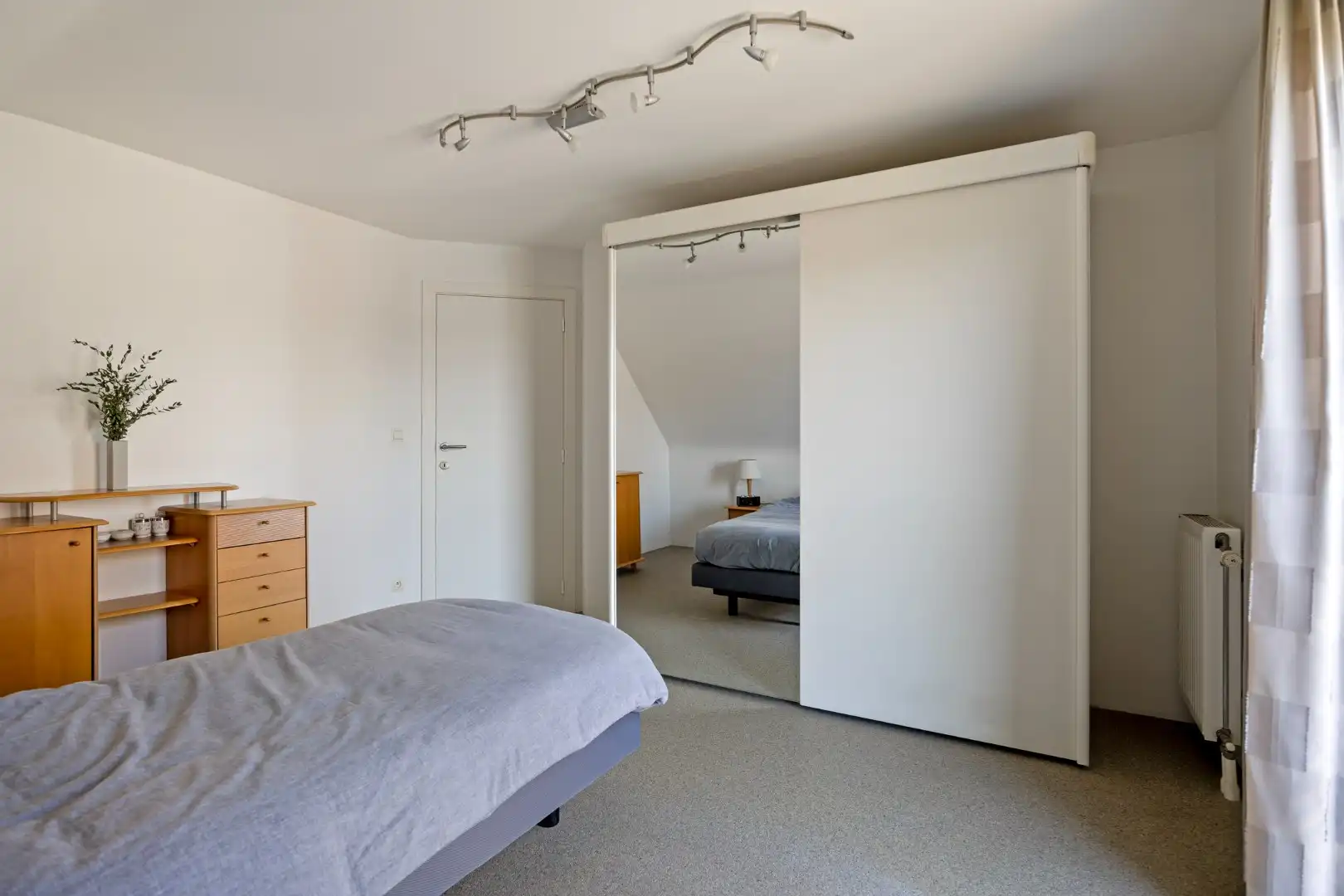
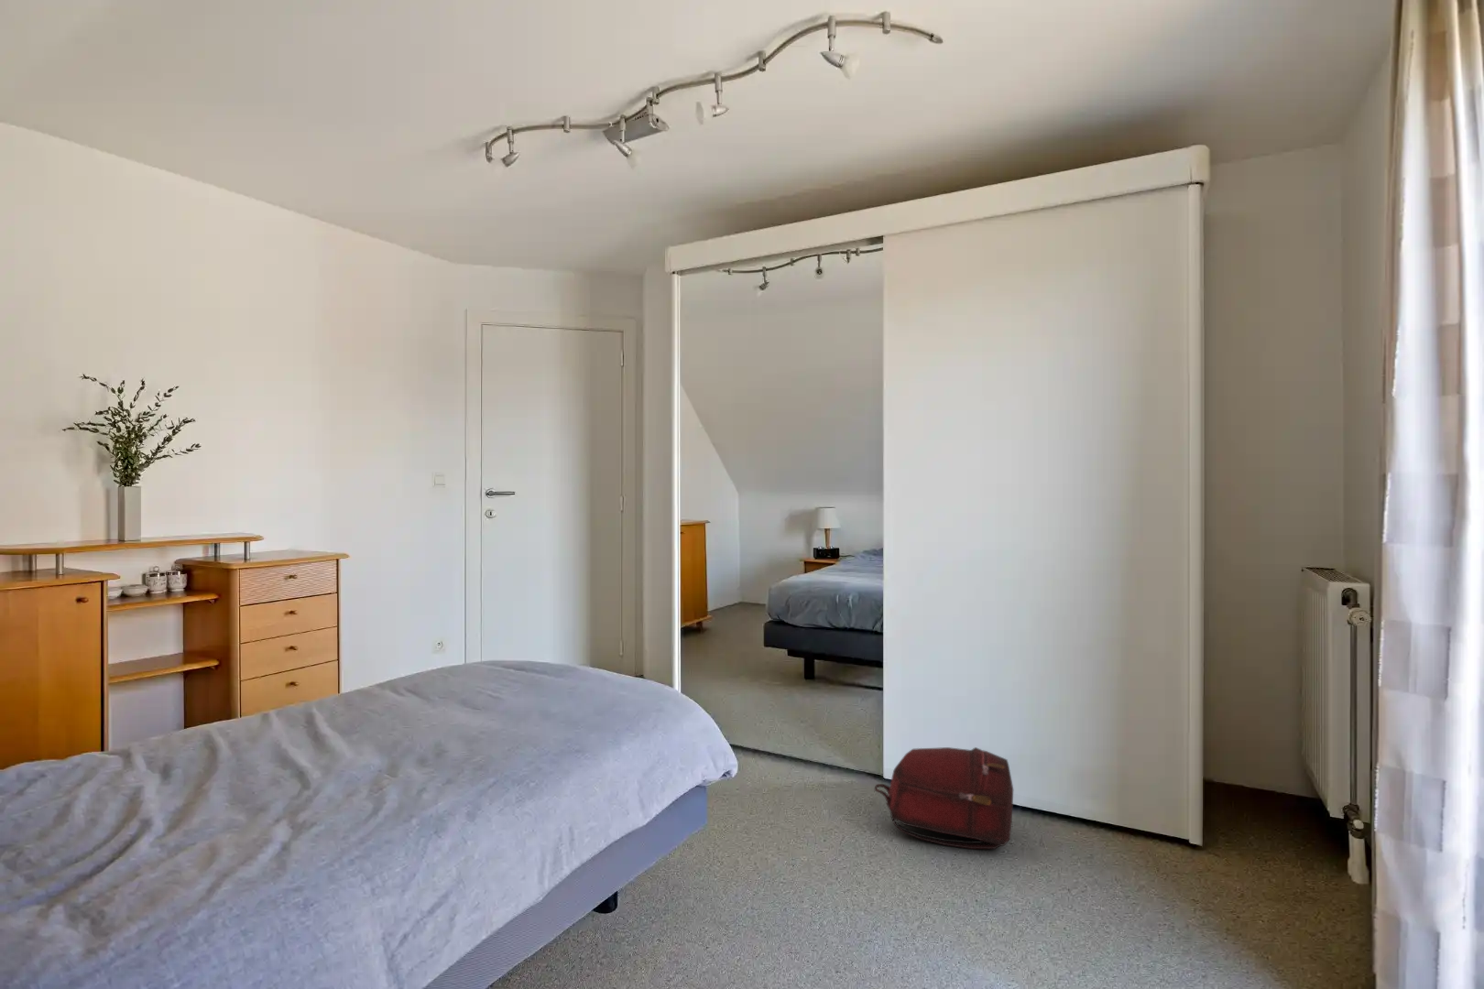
+ backpack (942, 791)
